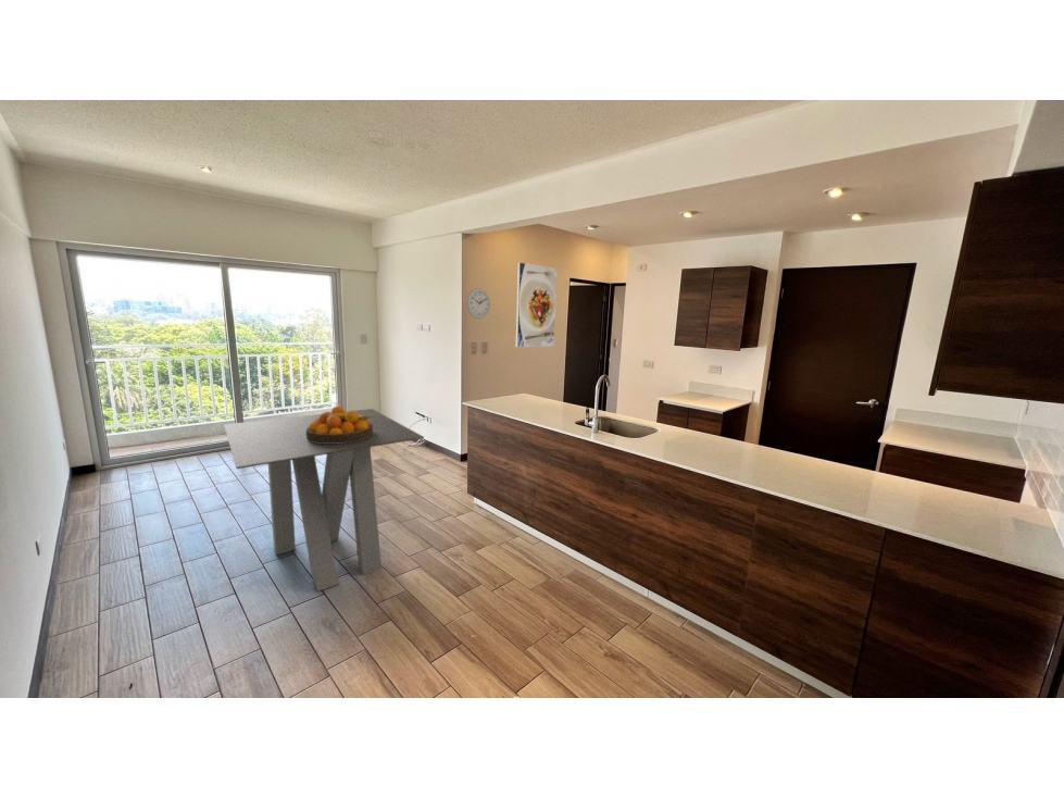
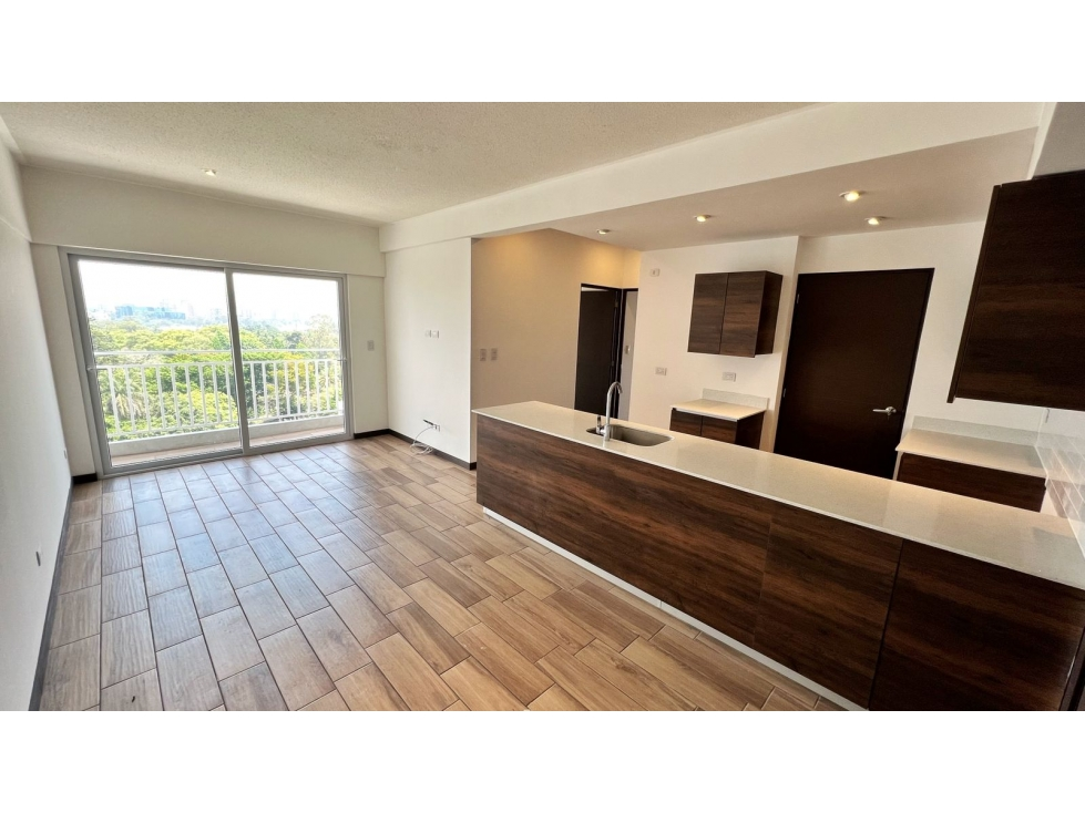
- dining table (325, 496)
- fruit bowl (339, 422)
- wall clock (479, 303)
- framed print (537, 307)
